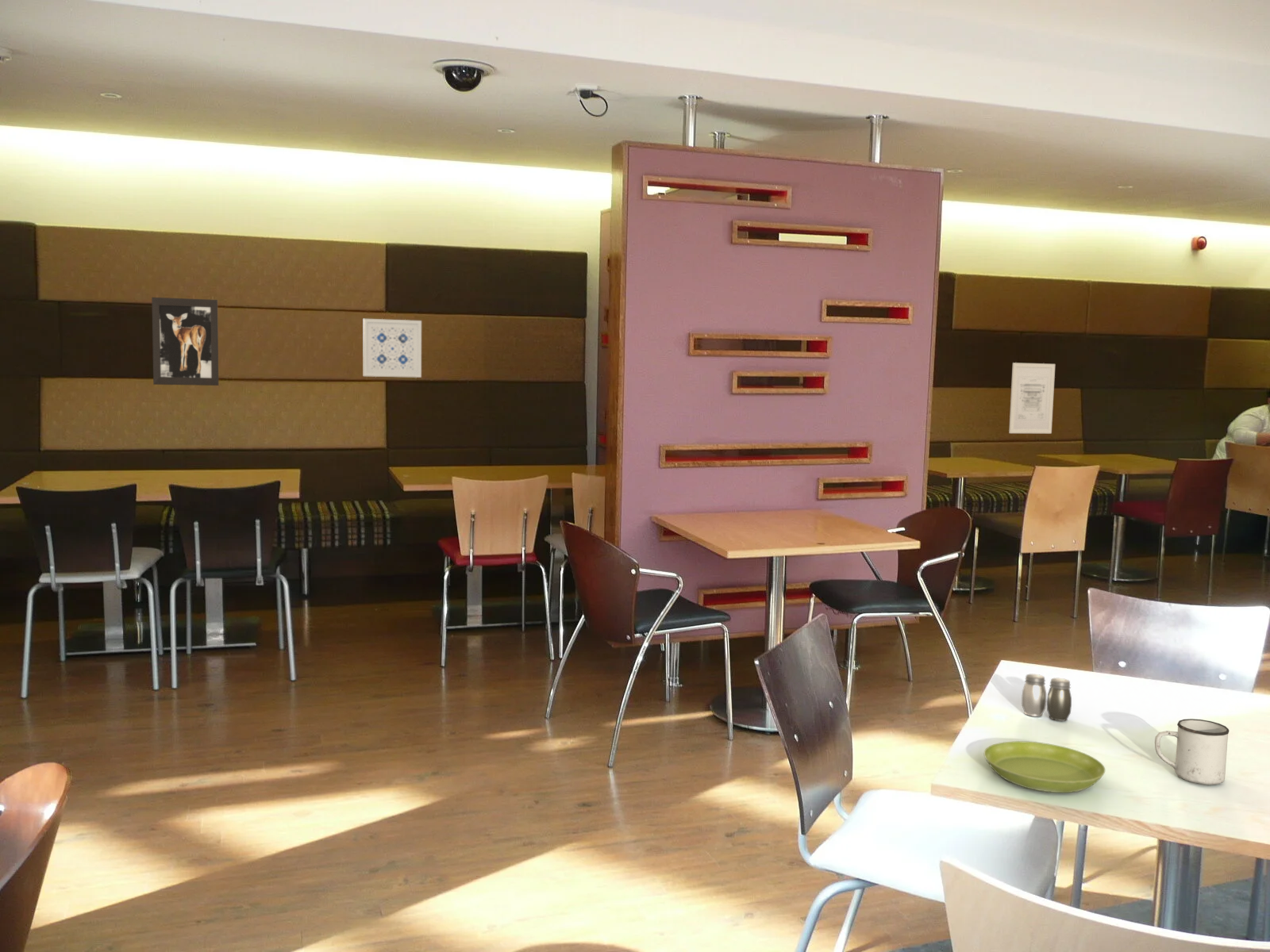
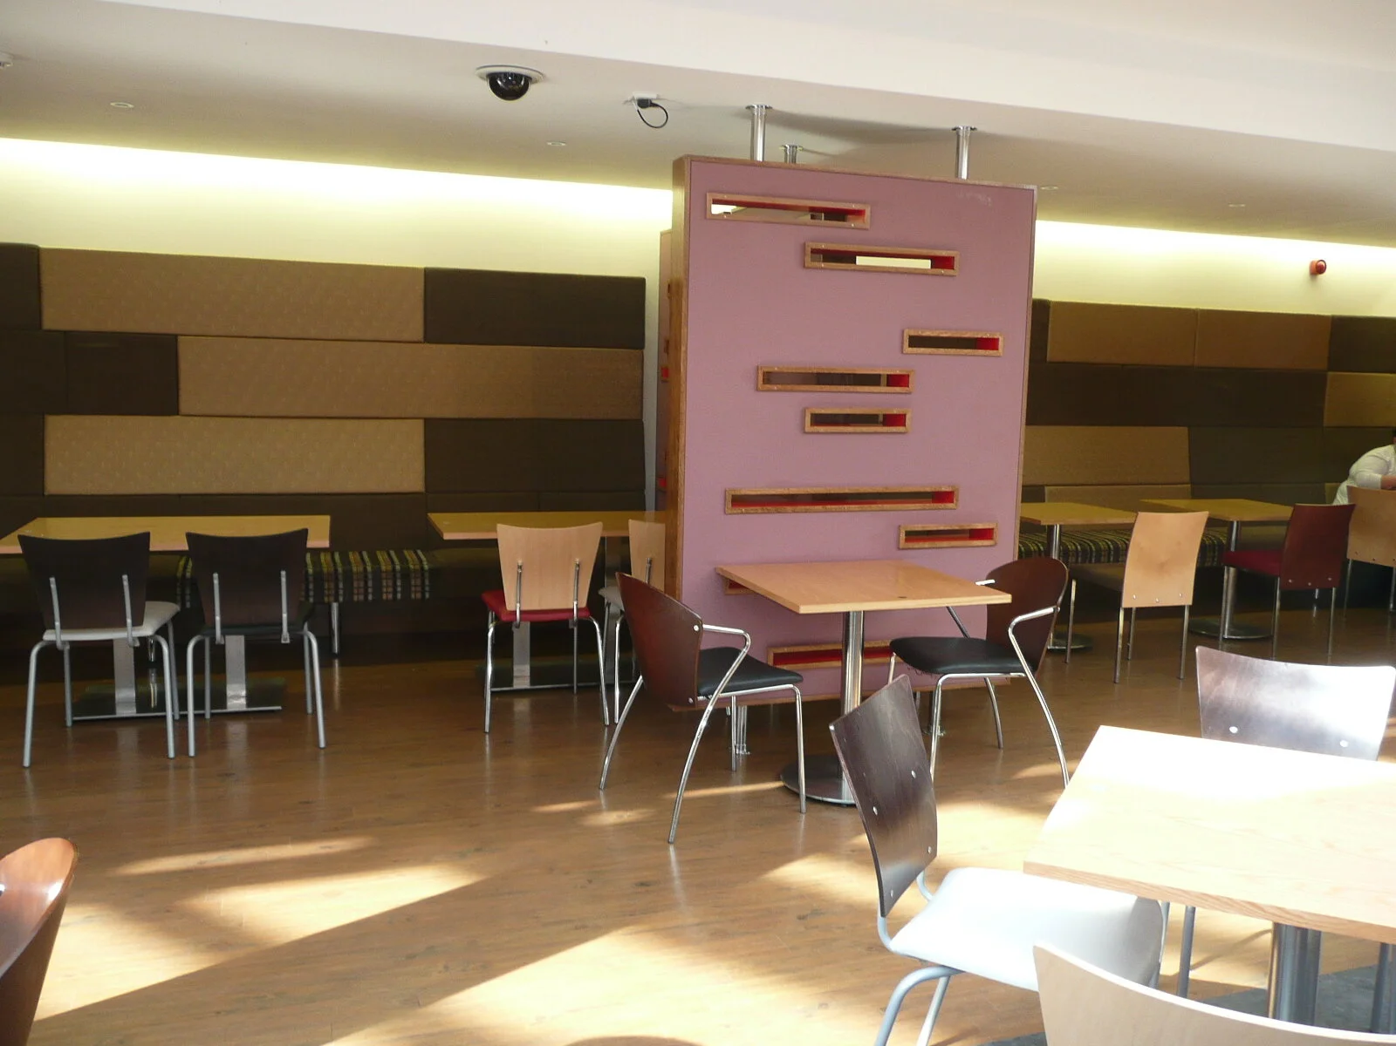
- wall art (392, 348)
- wall art (1032, 398)
- mug (1190, 750)
- wall art (185, 342)
- salt and pepper shaker (1047, 697)
- saucer (1043, 768)
